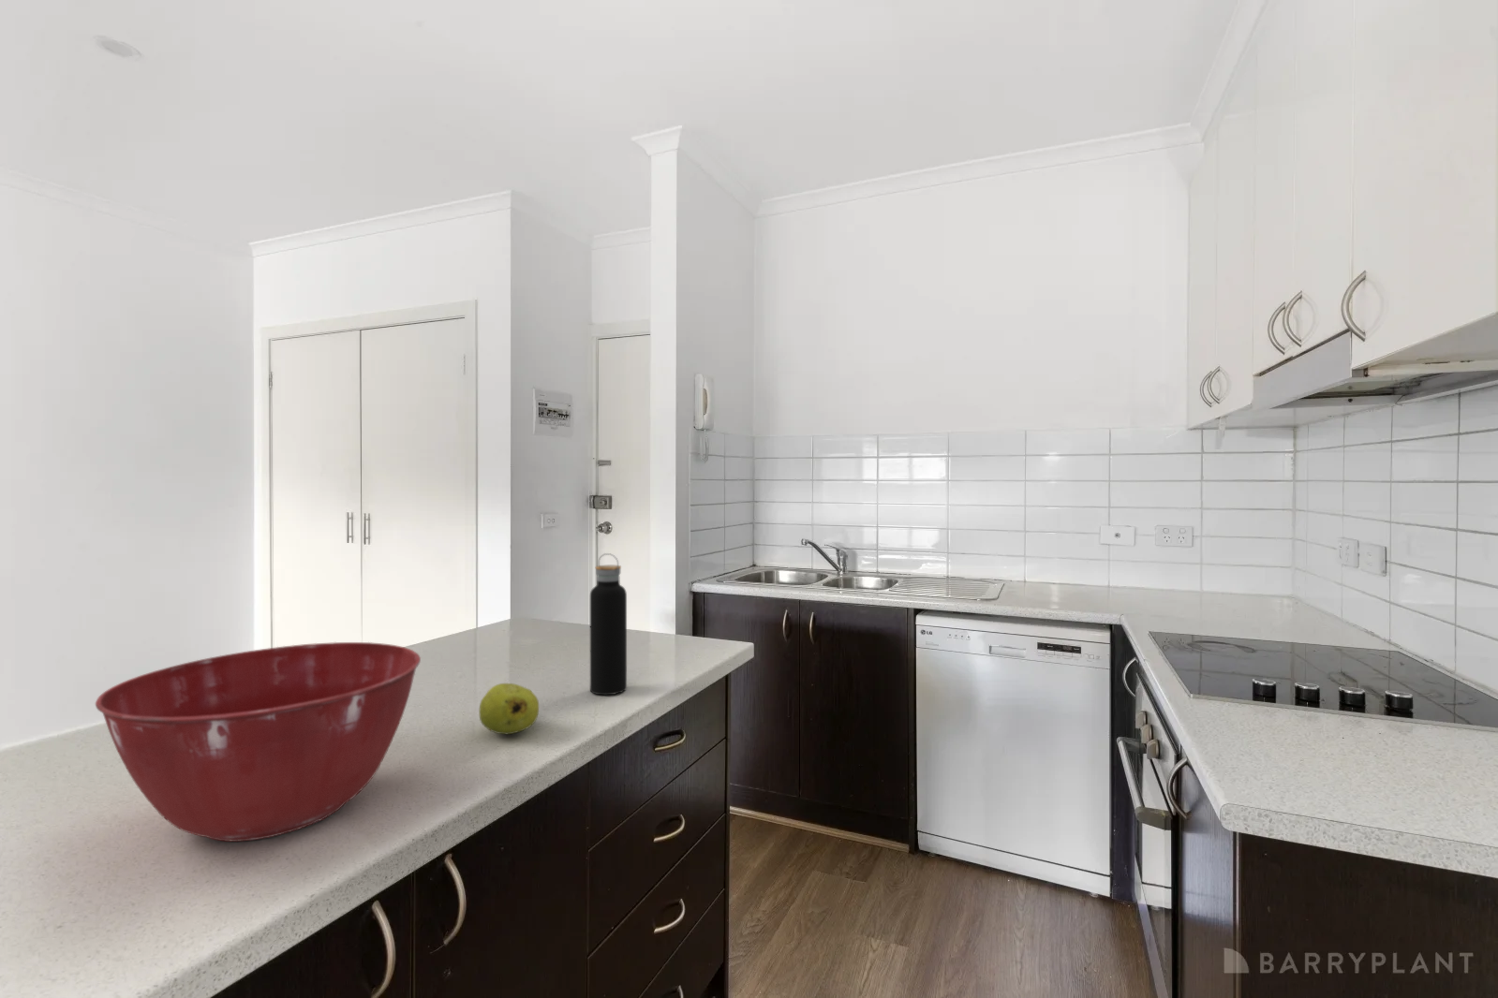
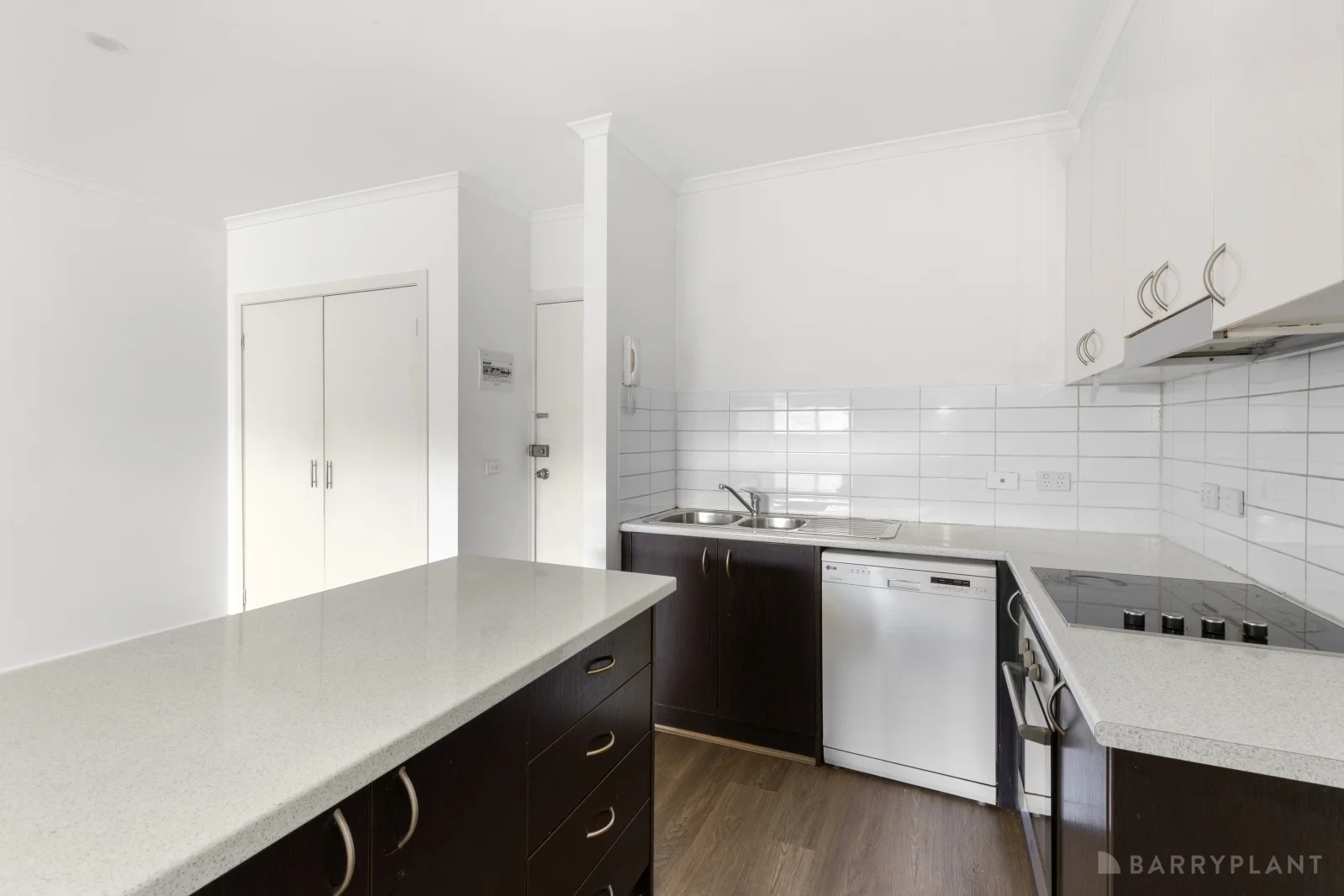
- water bottle (609, 622)
- fruit (512, 704)
- mixing bowl (274, 741)
